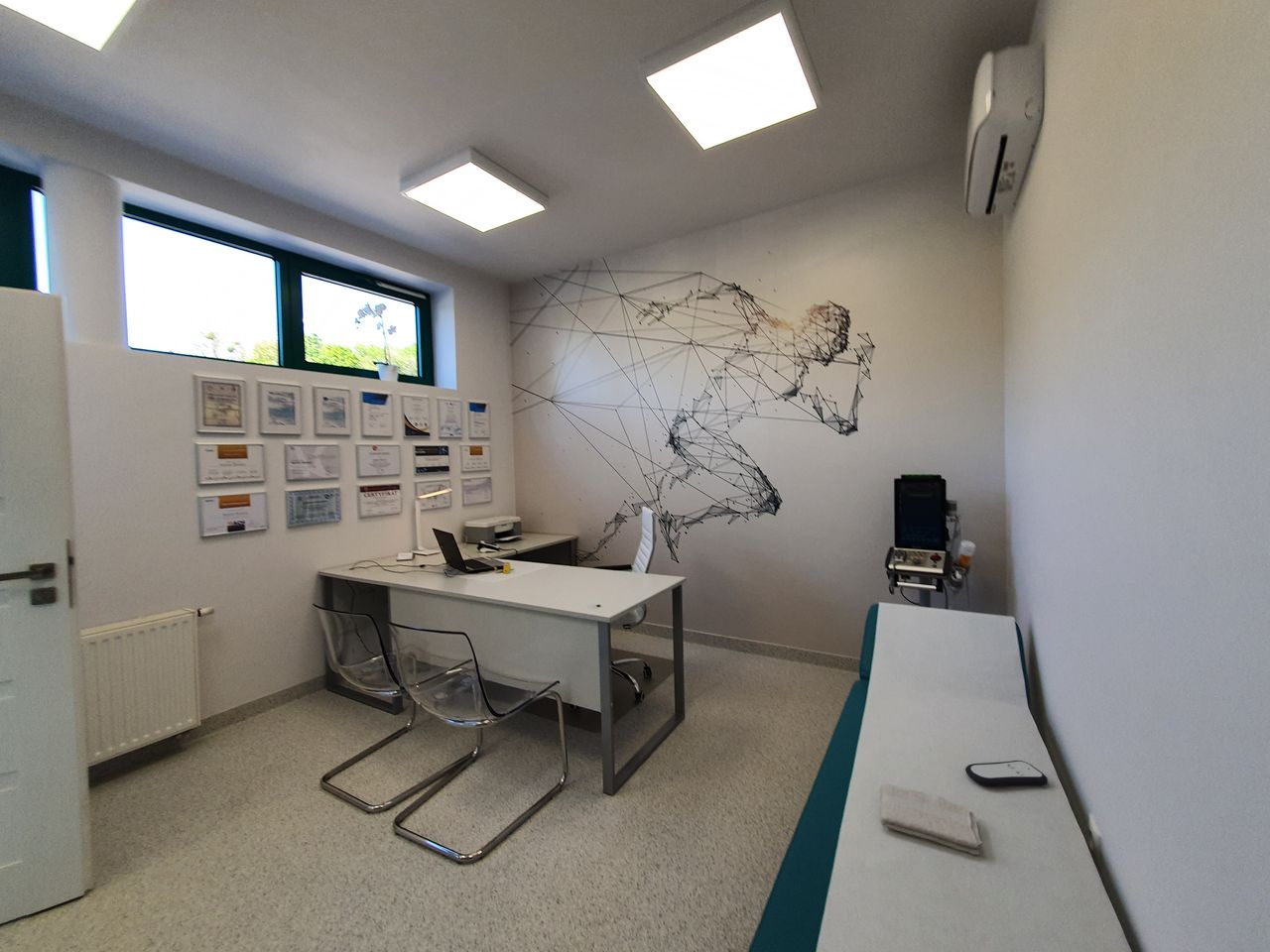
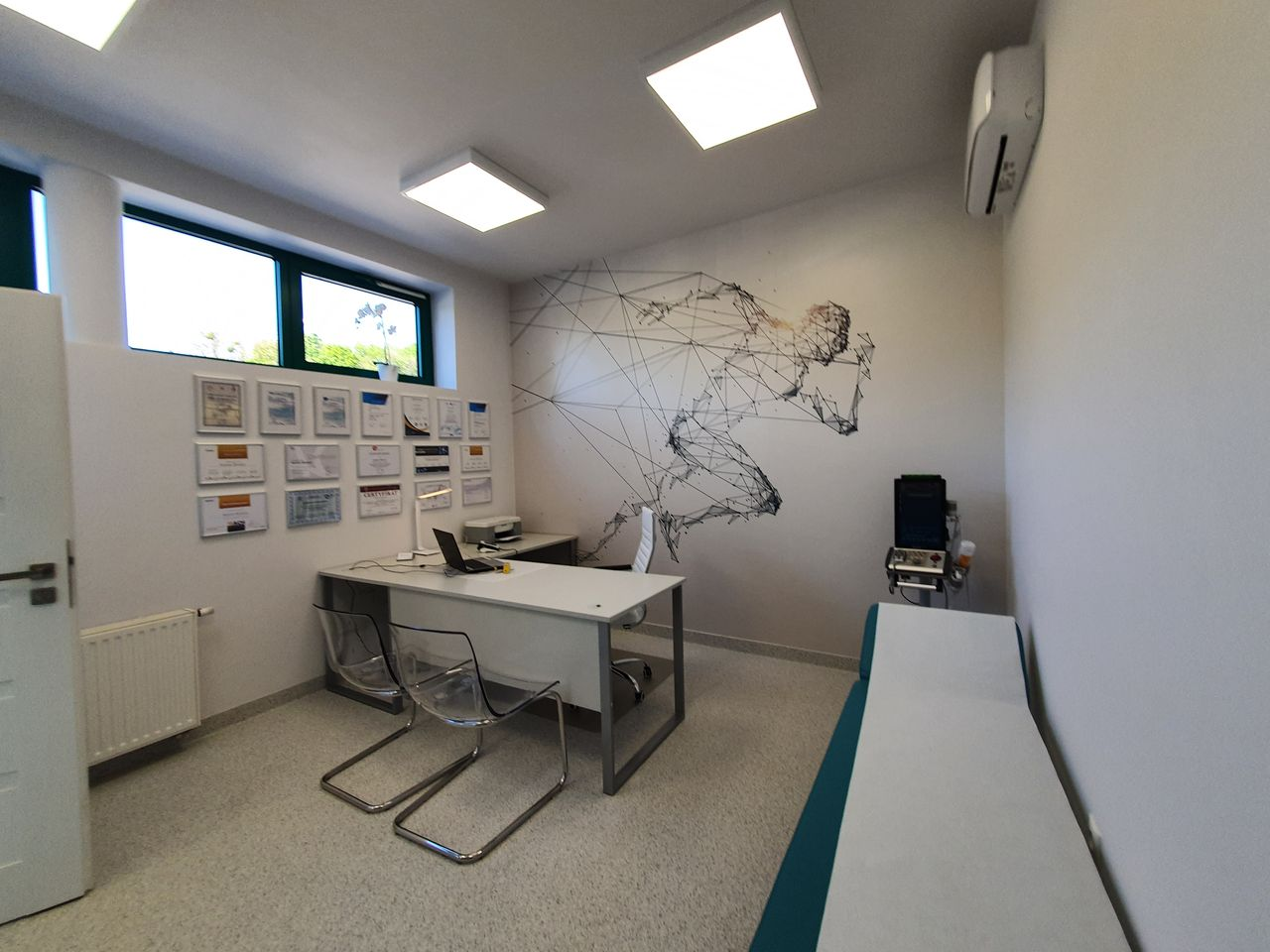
- washcloth (927, 815)
- remote control (1004, 774)
